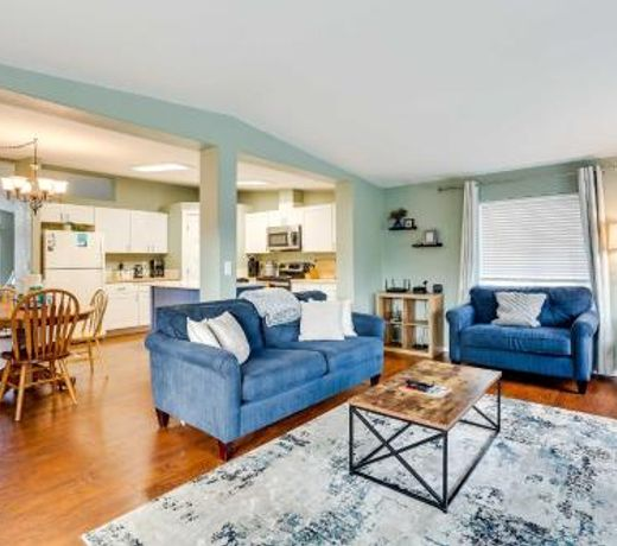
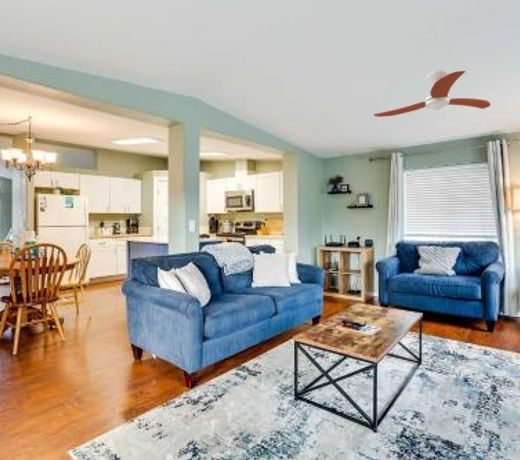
+ ceiling fan (430, 91)
